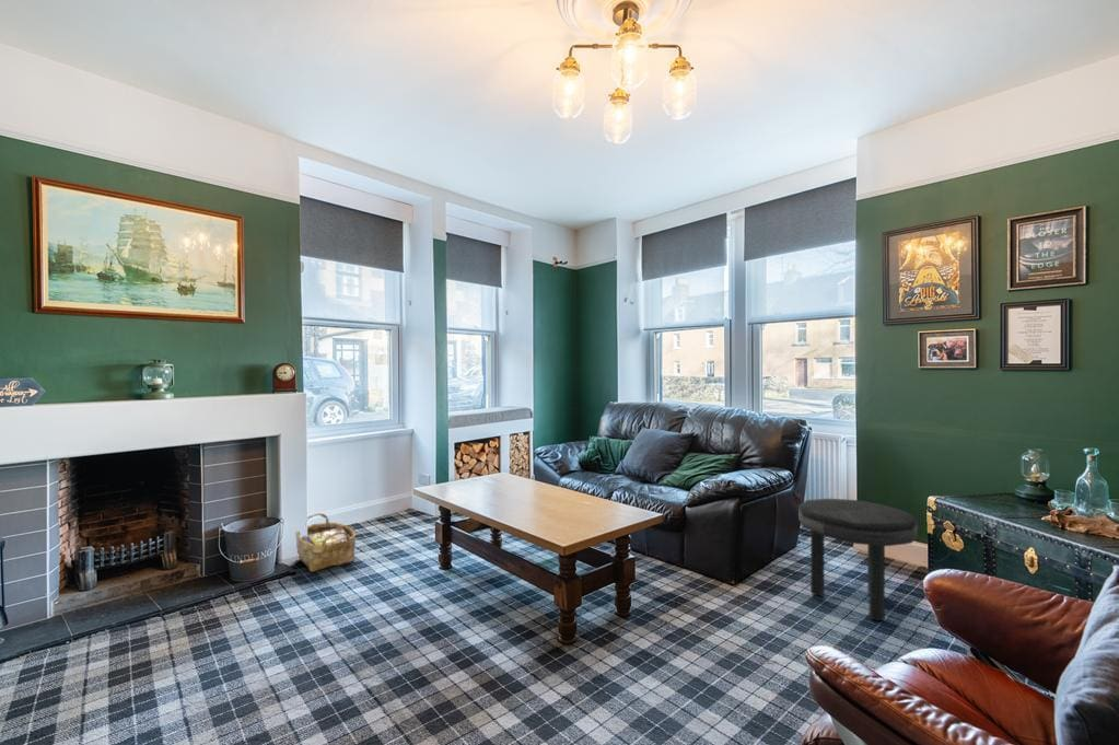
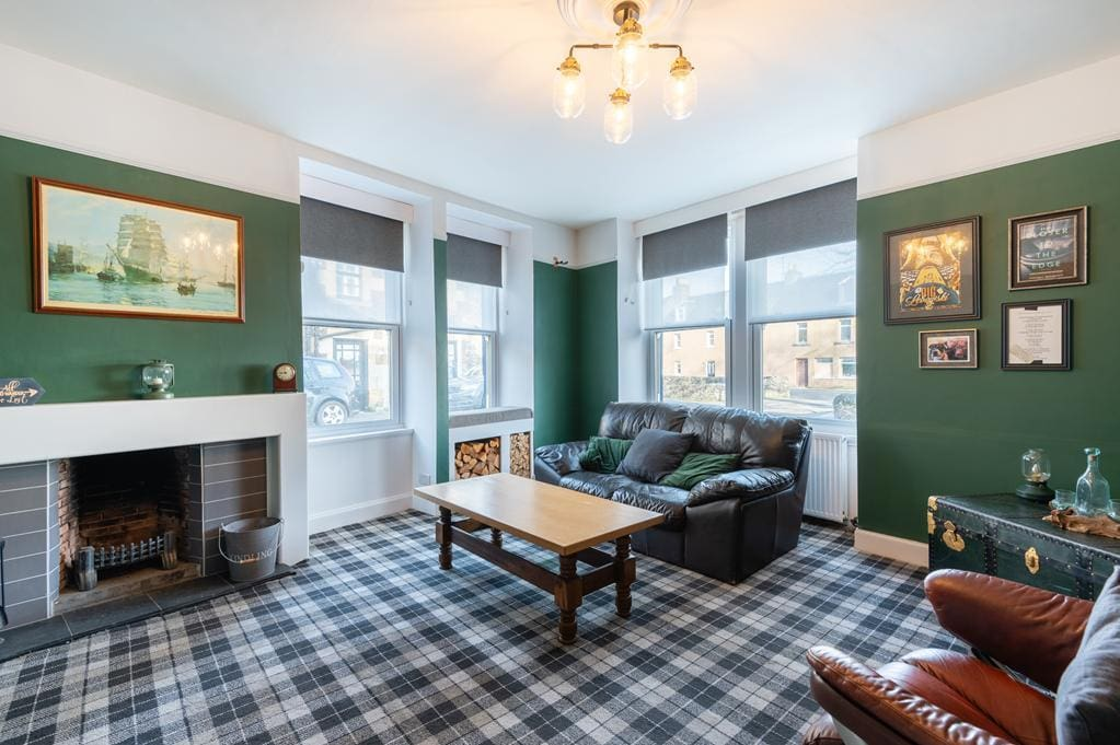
- woven basket (326, 539)
- side table (867, 556)
